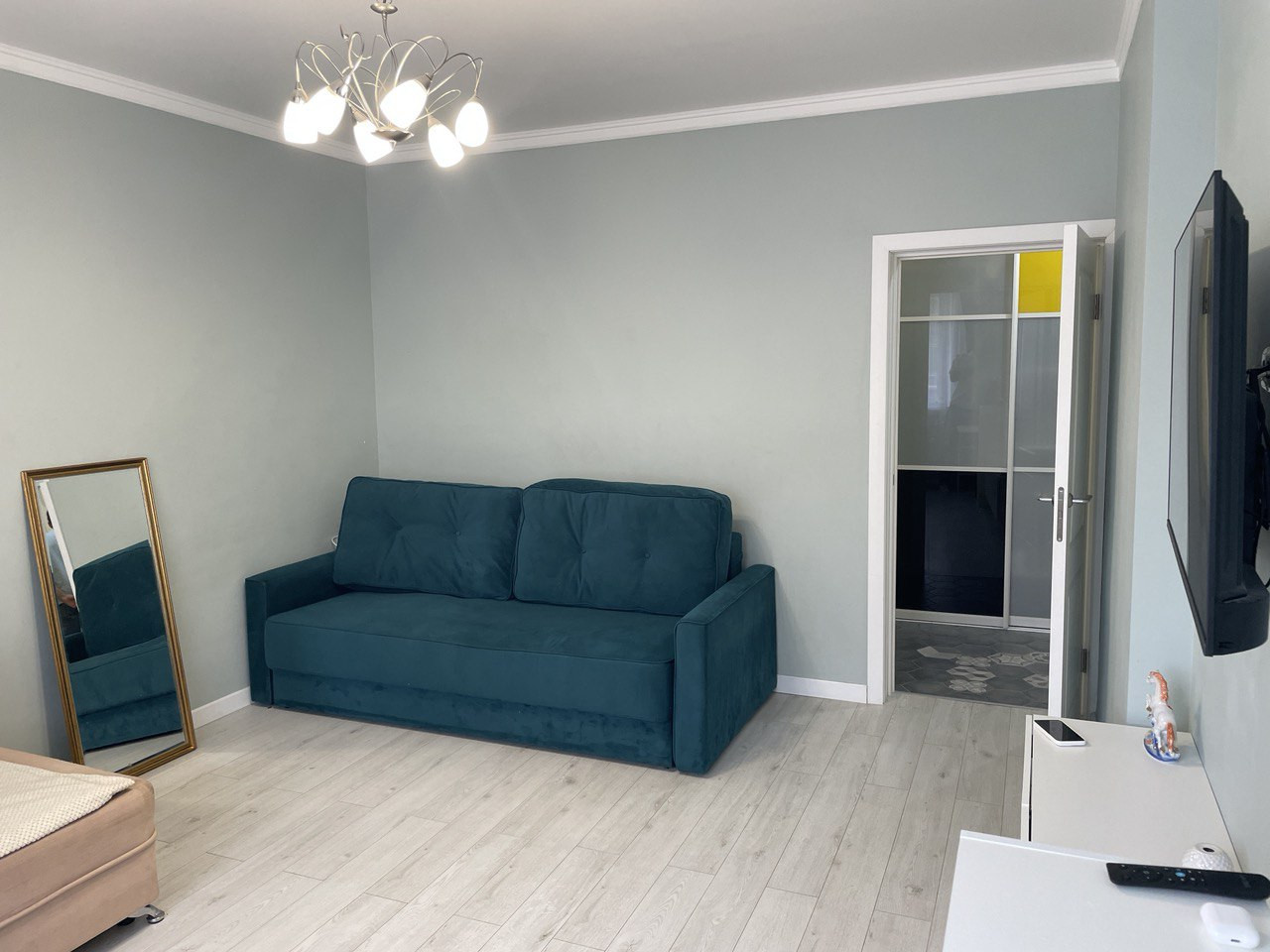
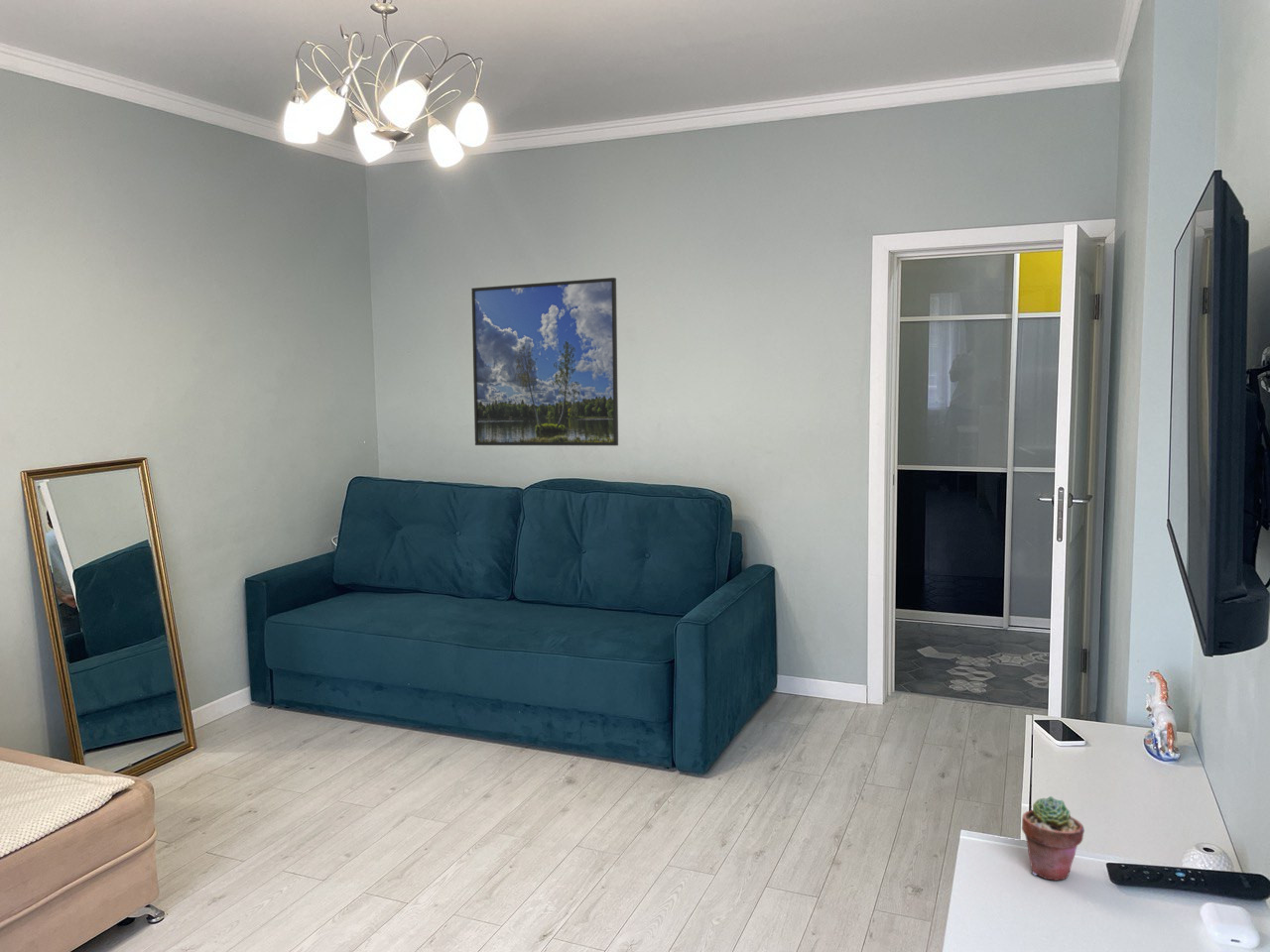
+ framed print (543, 364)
+ potted succulent (1052, 835)
